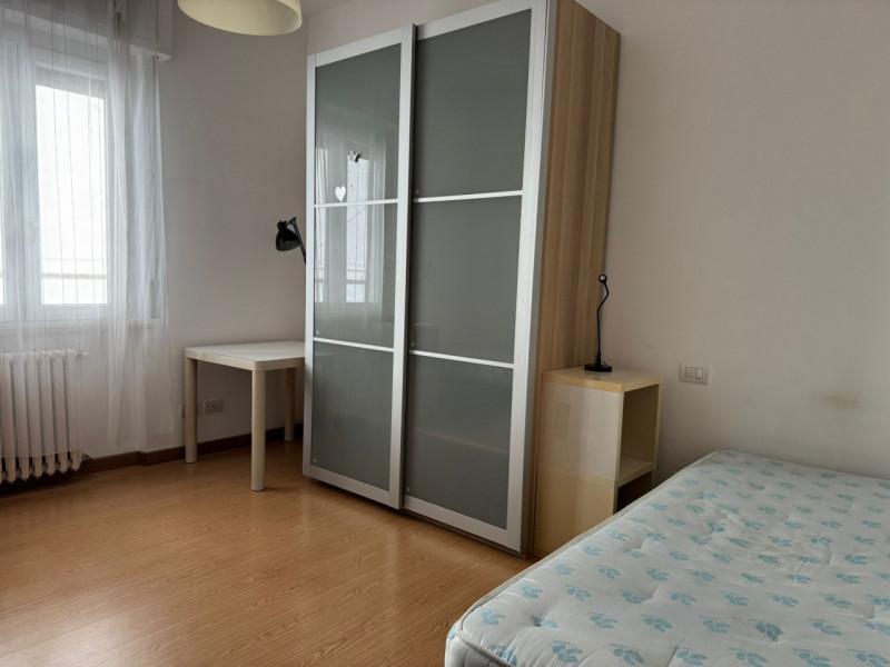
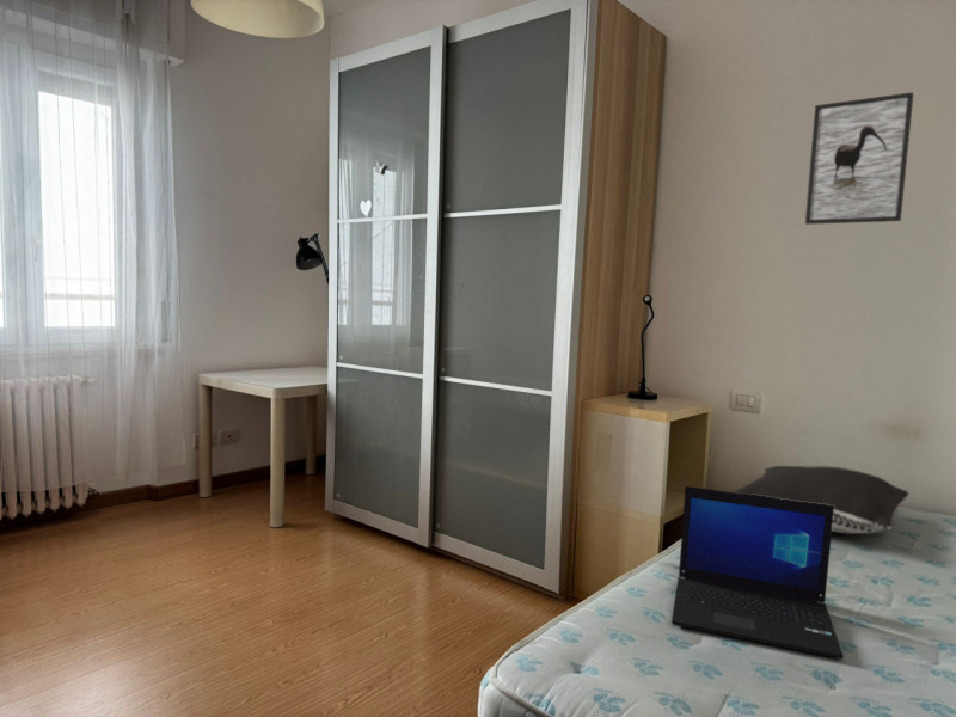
+ pillow (820, 495)
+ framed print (856, 161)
+ laptop (755, 563)
